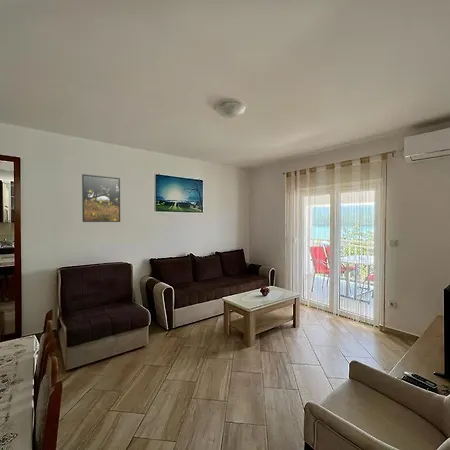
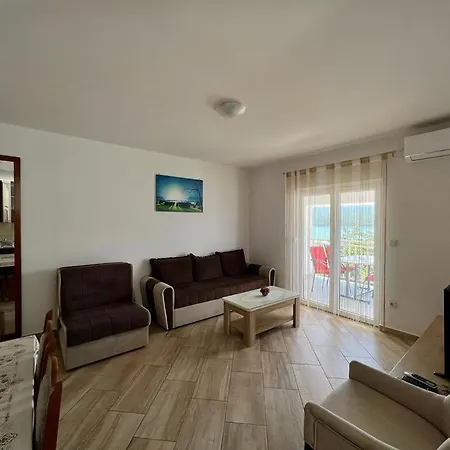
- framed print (102, 199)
